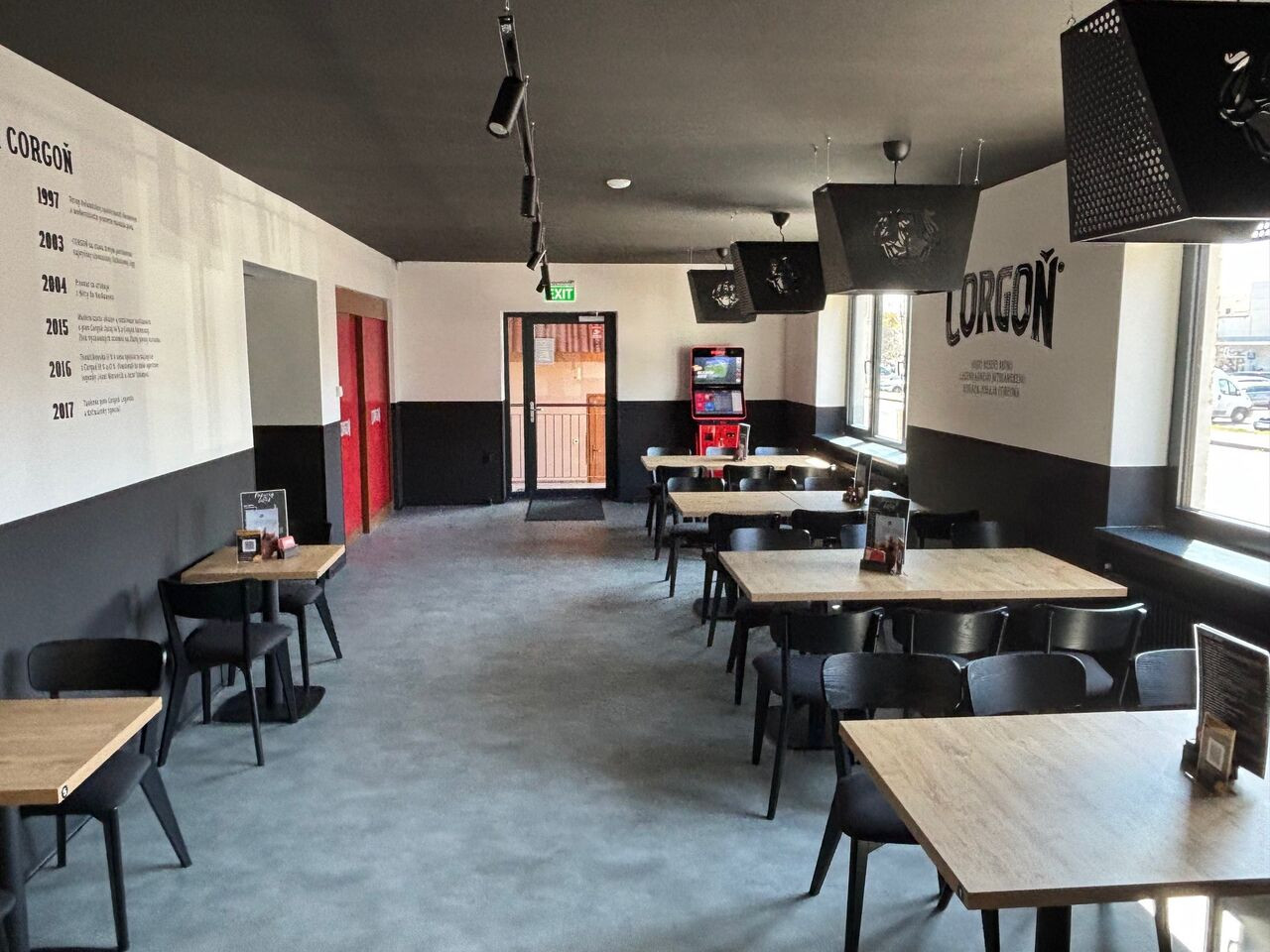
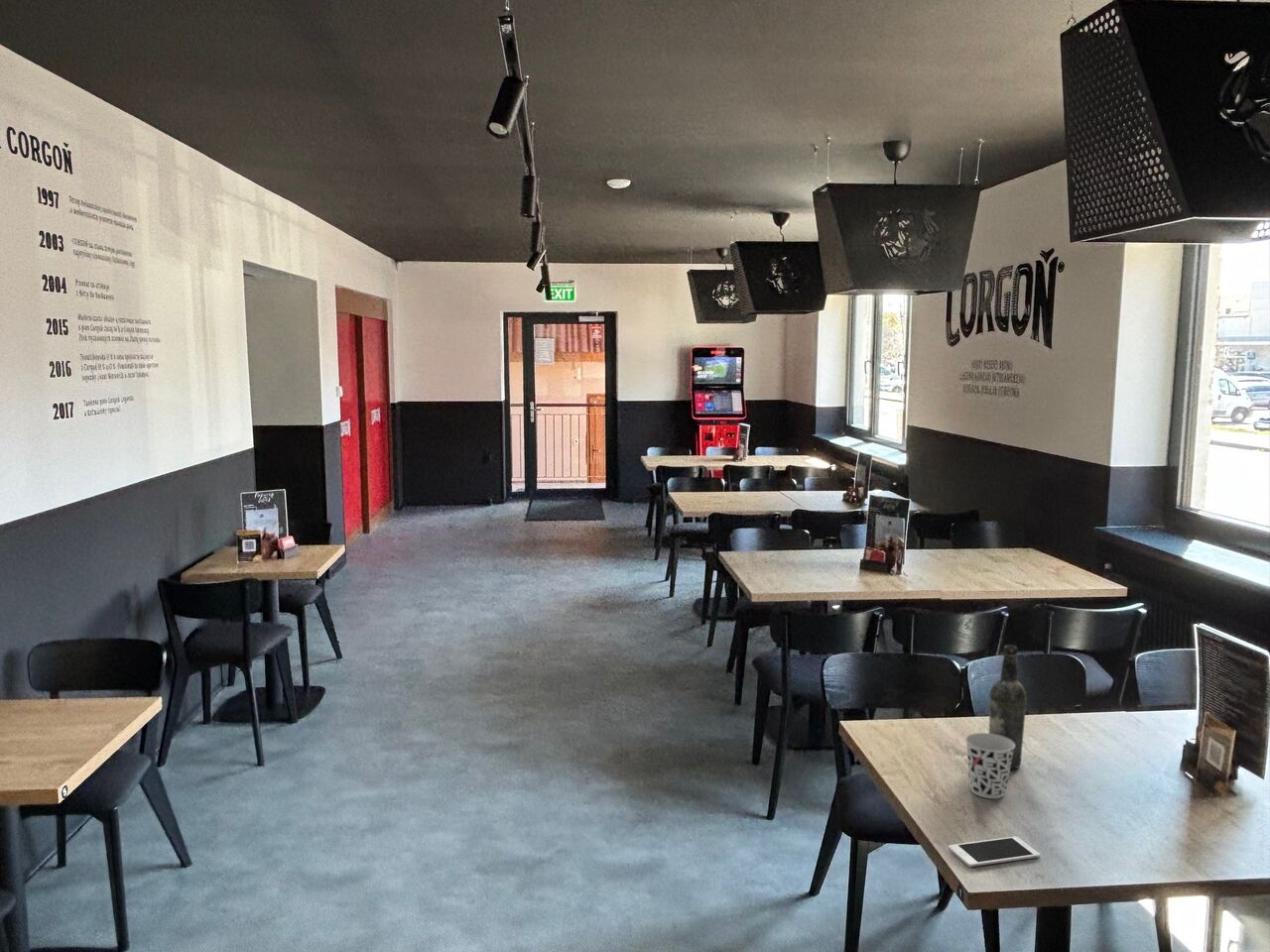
+ cell phone (993, 851)
+ beer bottle (1007, 705)
+ cup (988, 767)
